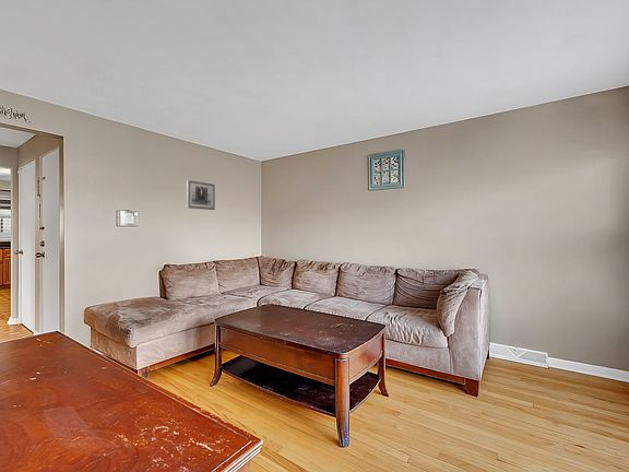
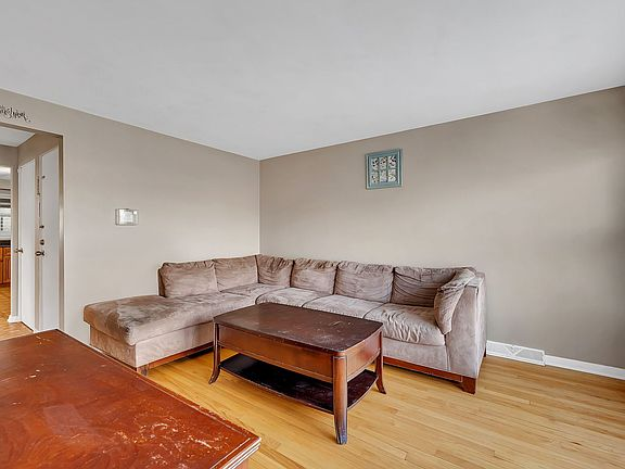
- wall art (201, 196)
